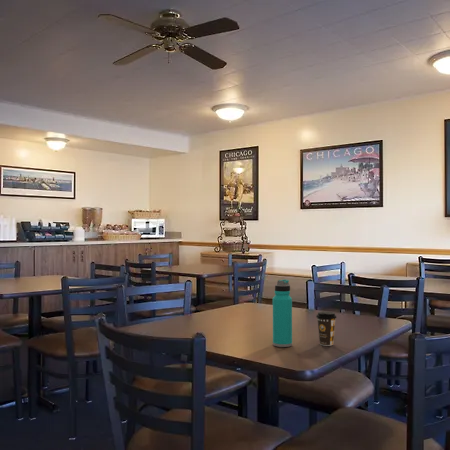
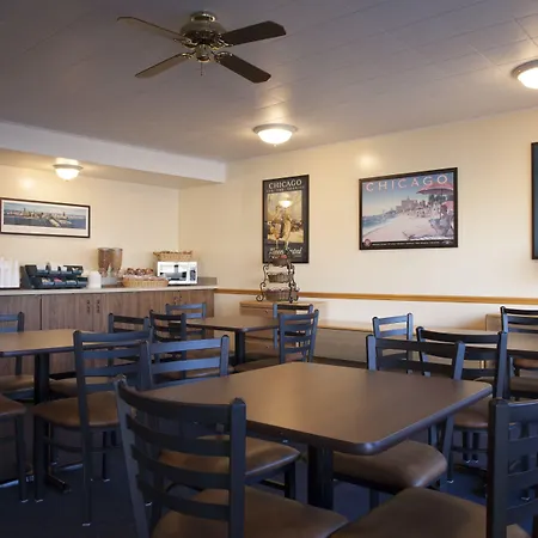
- water bottle (282, 312)
- coffee cup (326, 328)
